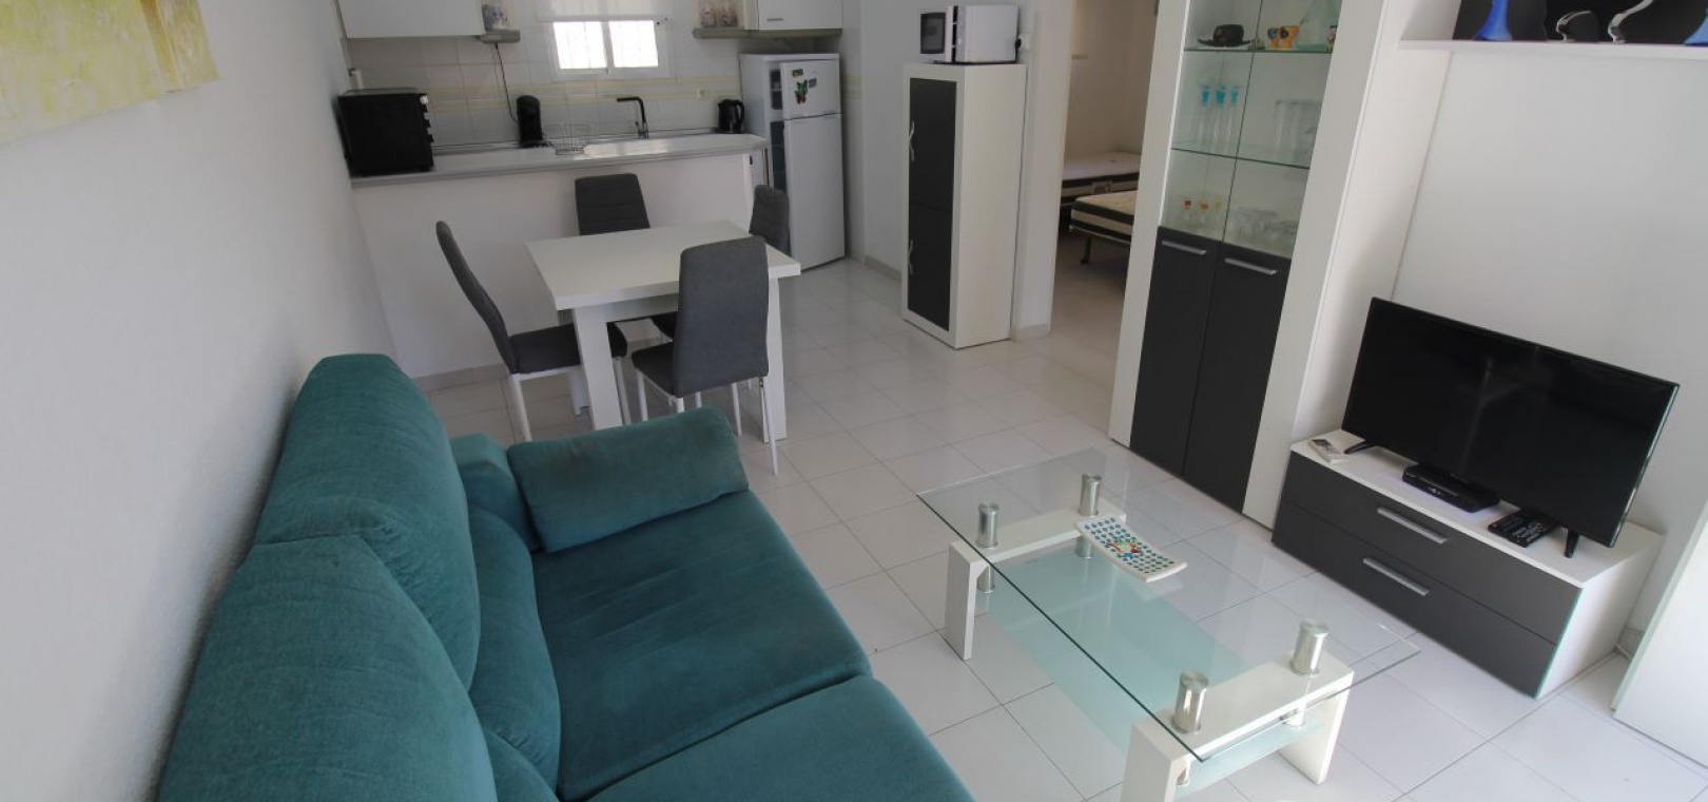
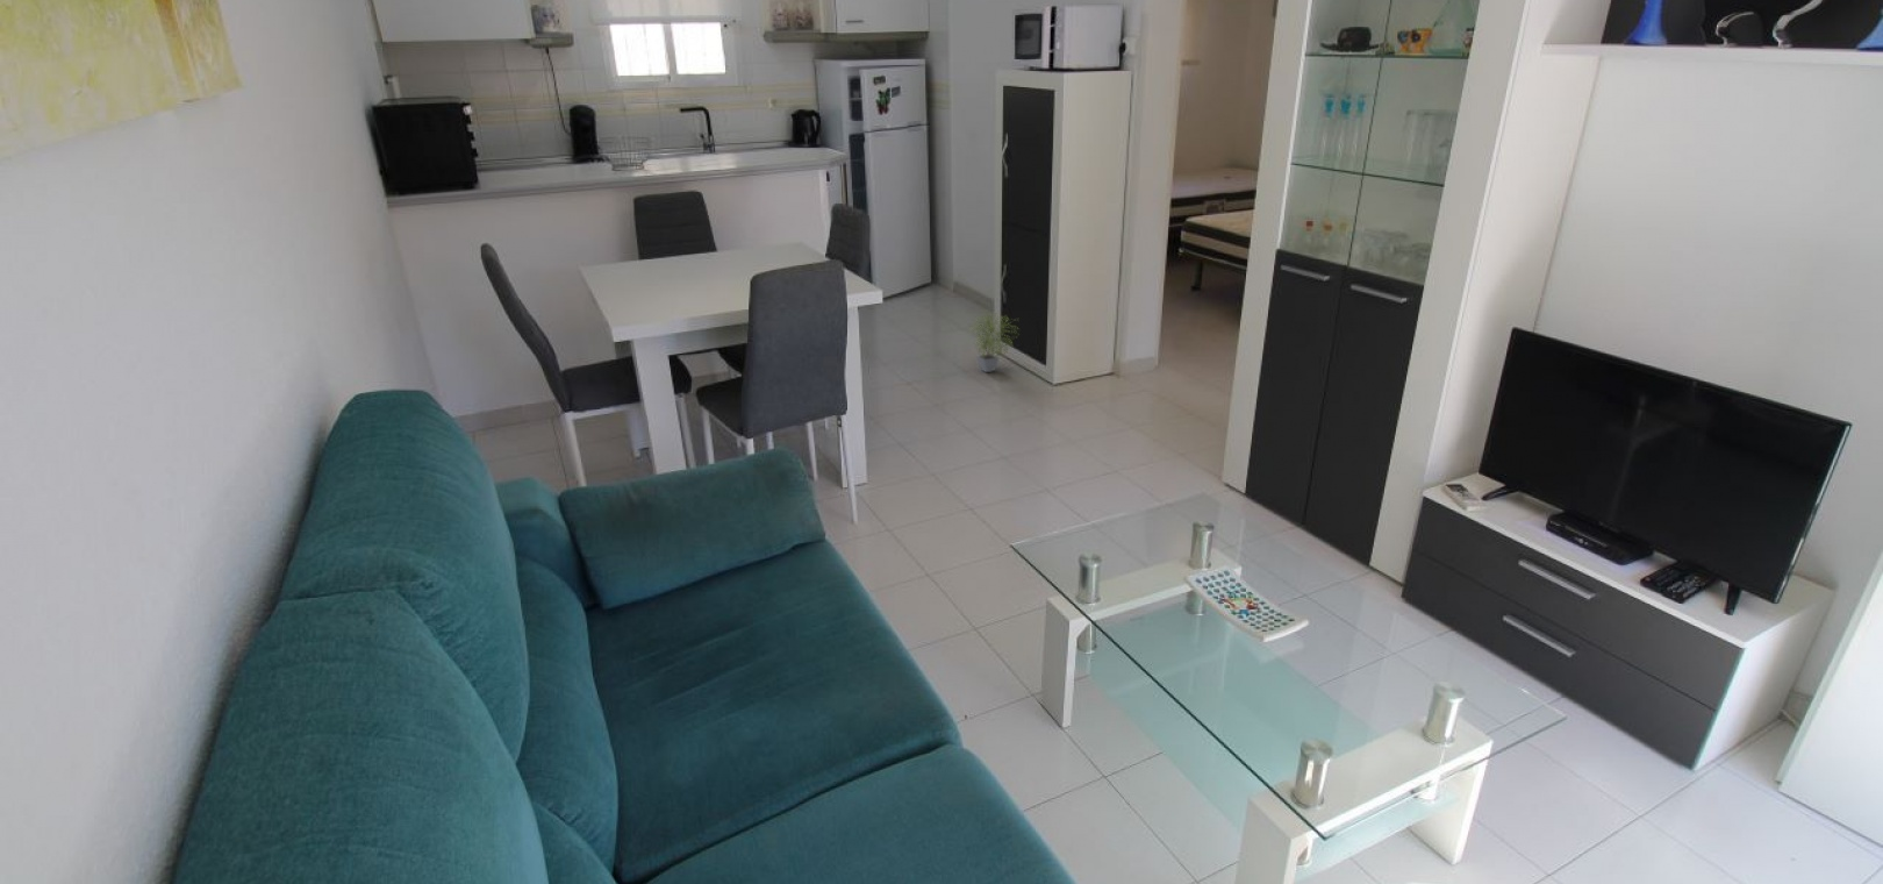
+ potted plant (993, 339)
